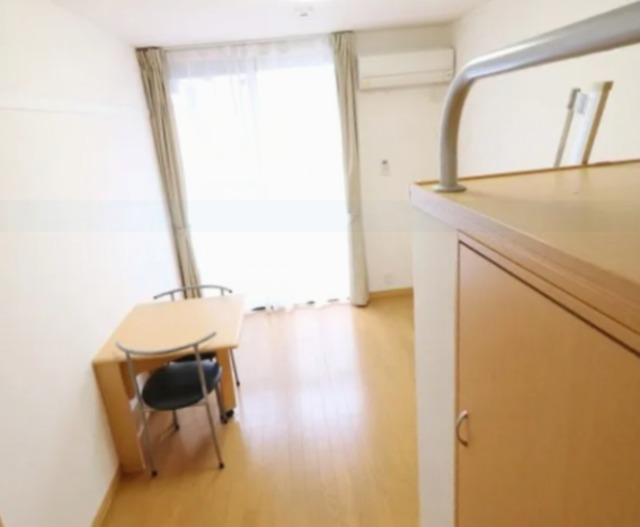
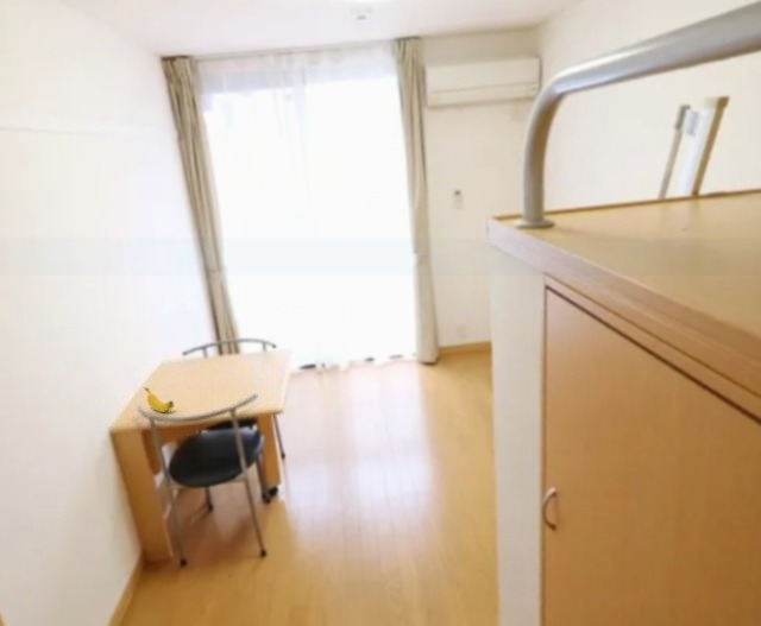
+ banana (158, 400)
